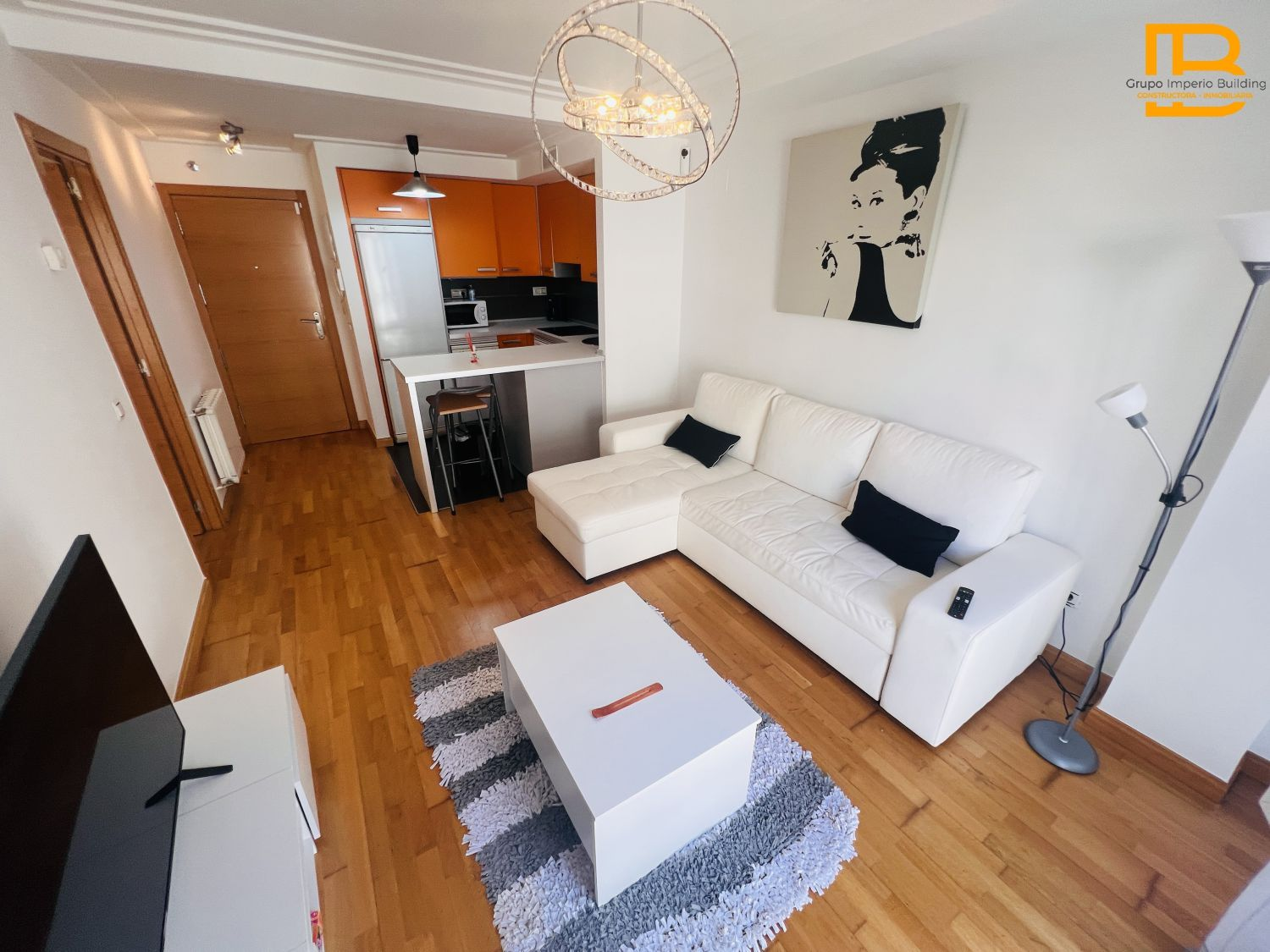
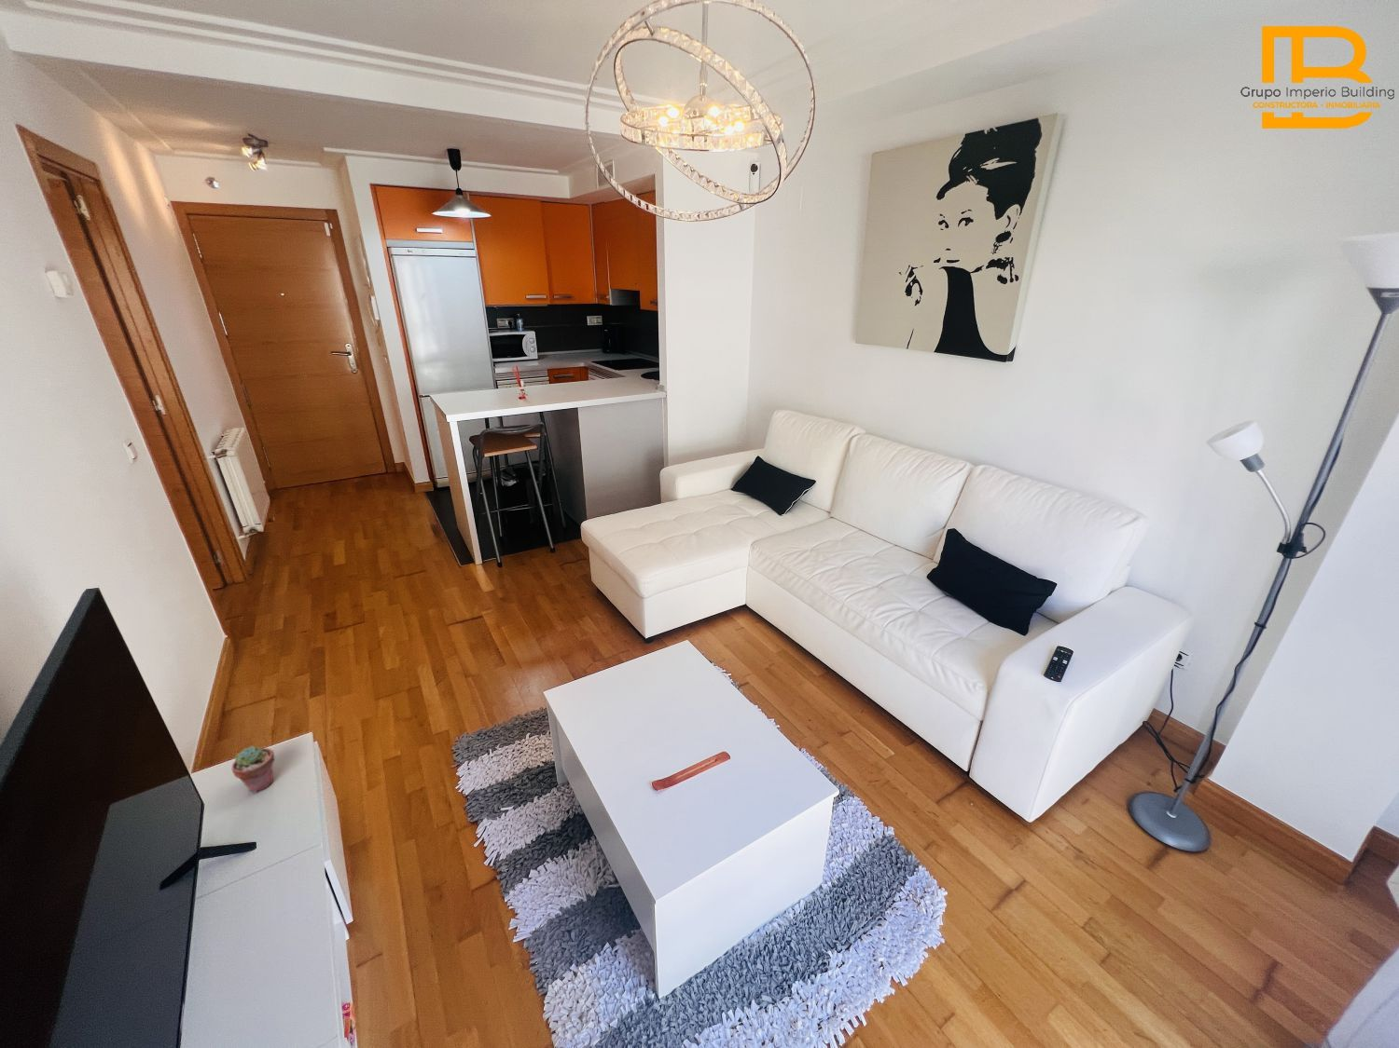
+ potted succulent (254, 766)
